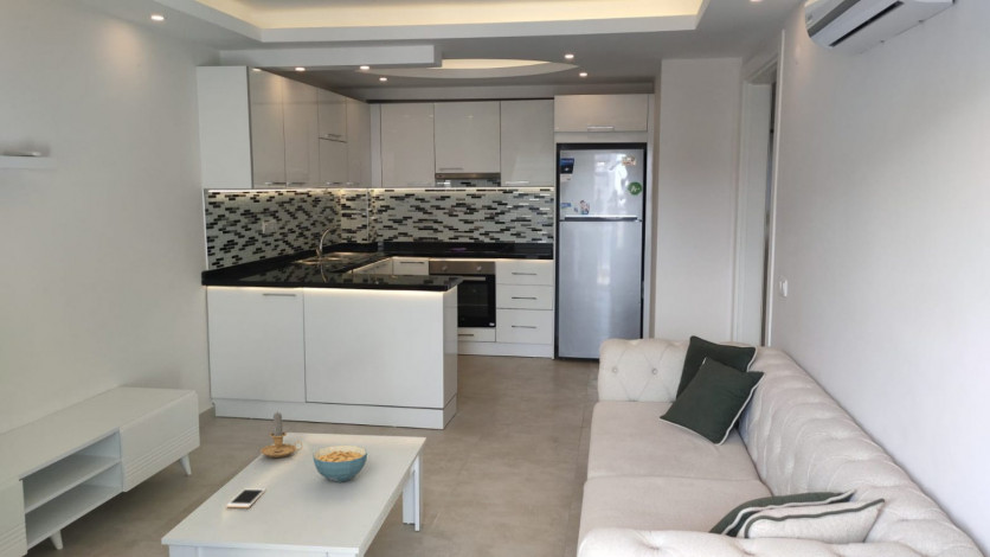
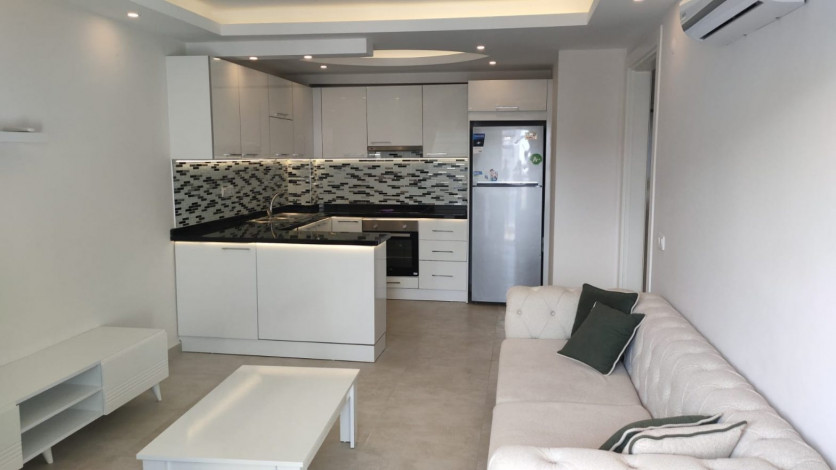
- candle (282, 433)
- cell phone (246, 497)
- cereal bowl (340, 466)
